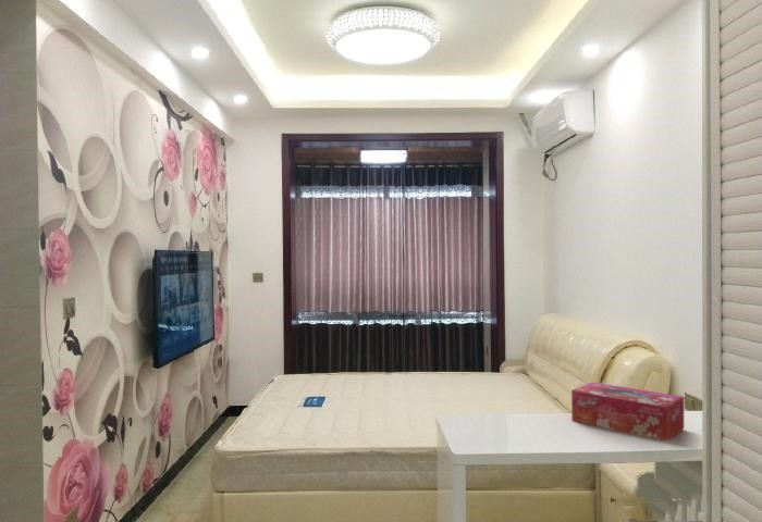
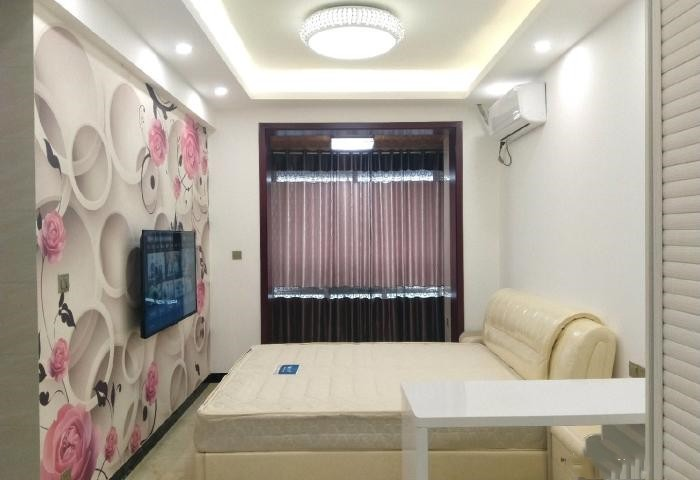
- tissue box (626, 409)
